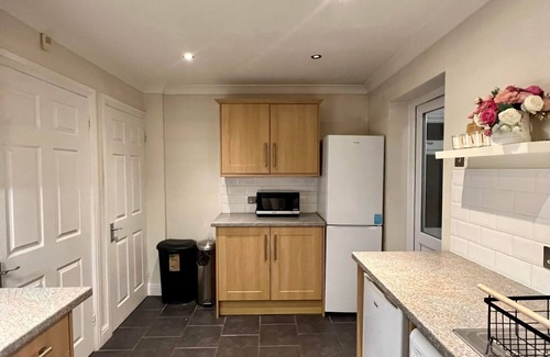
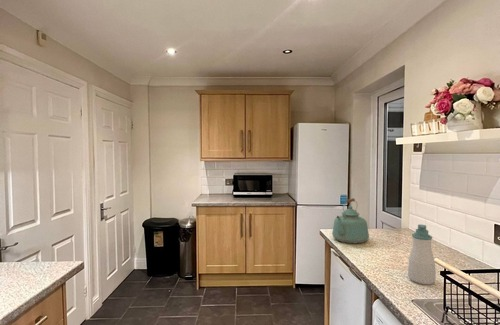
+ kettle (348, 219)
+ soap bottle (421, 252)
